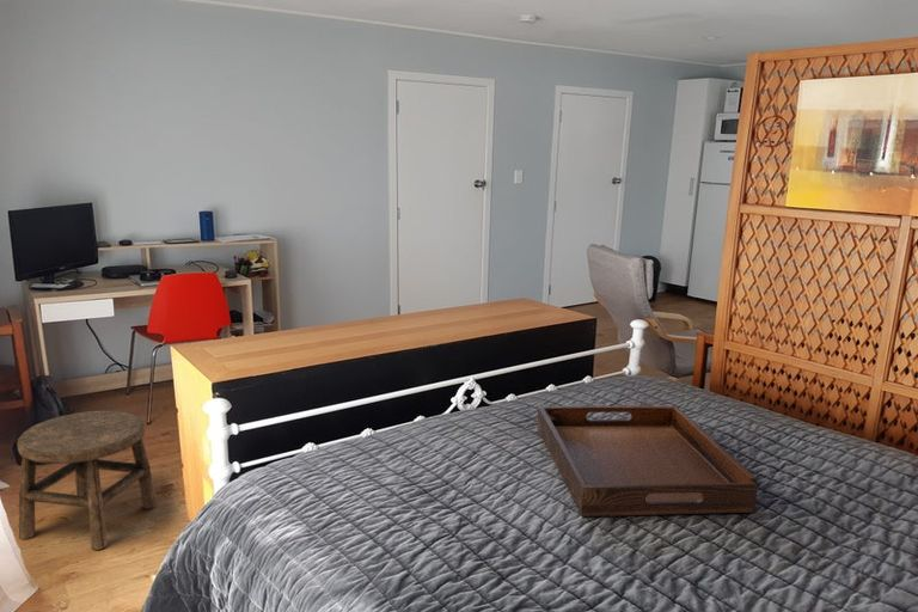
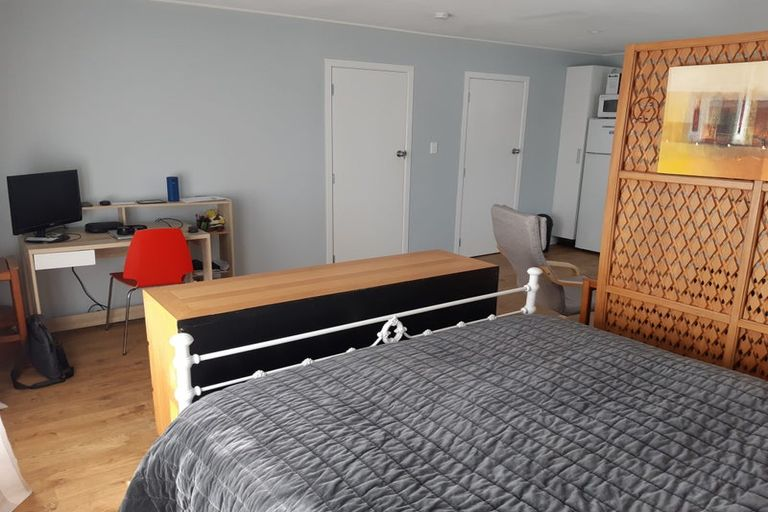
- stool (87, 475)
- serving tray (636, 453)
